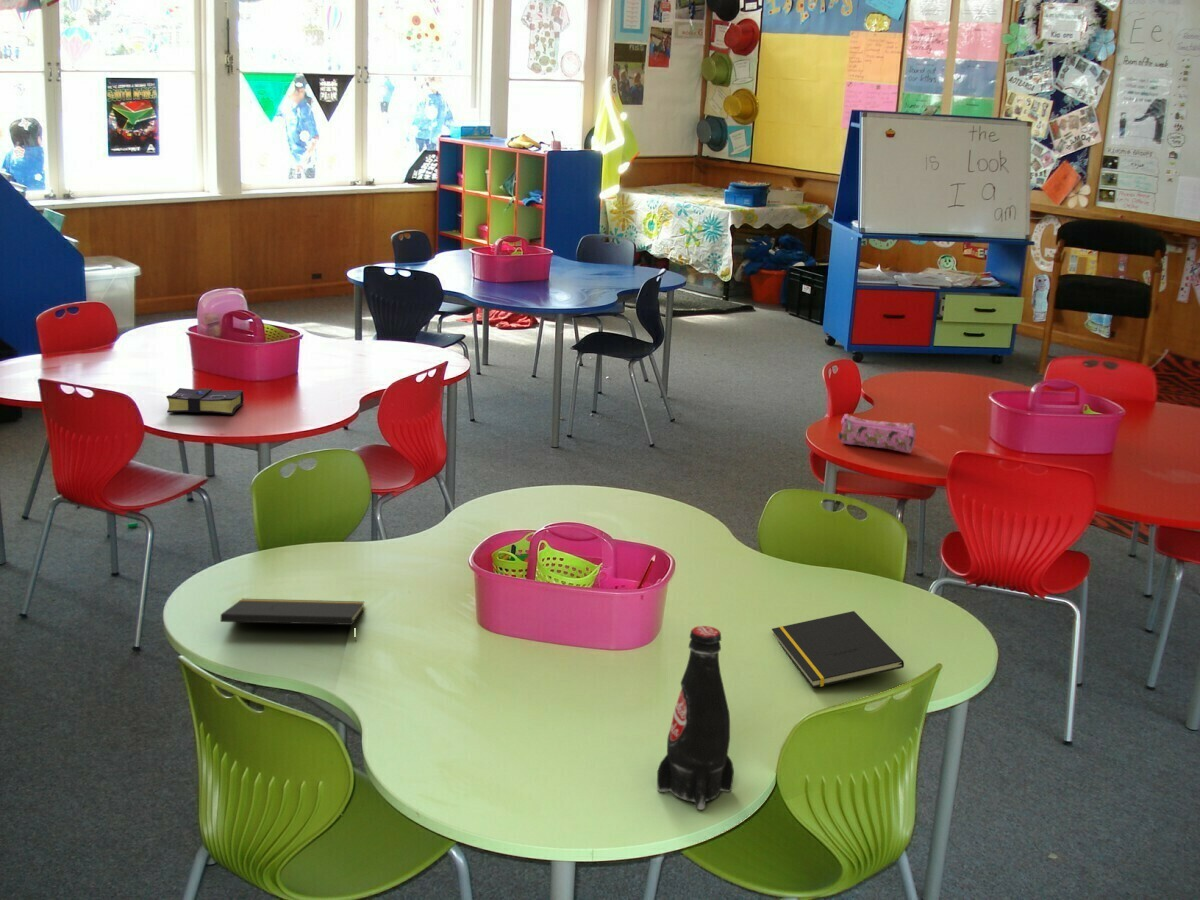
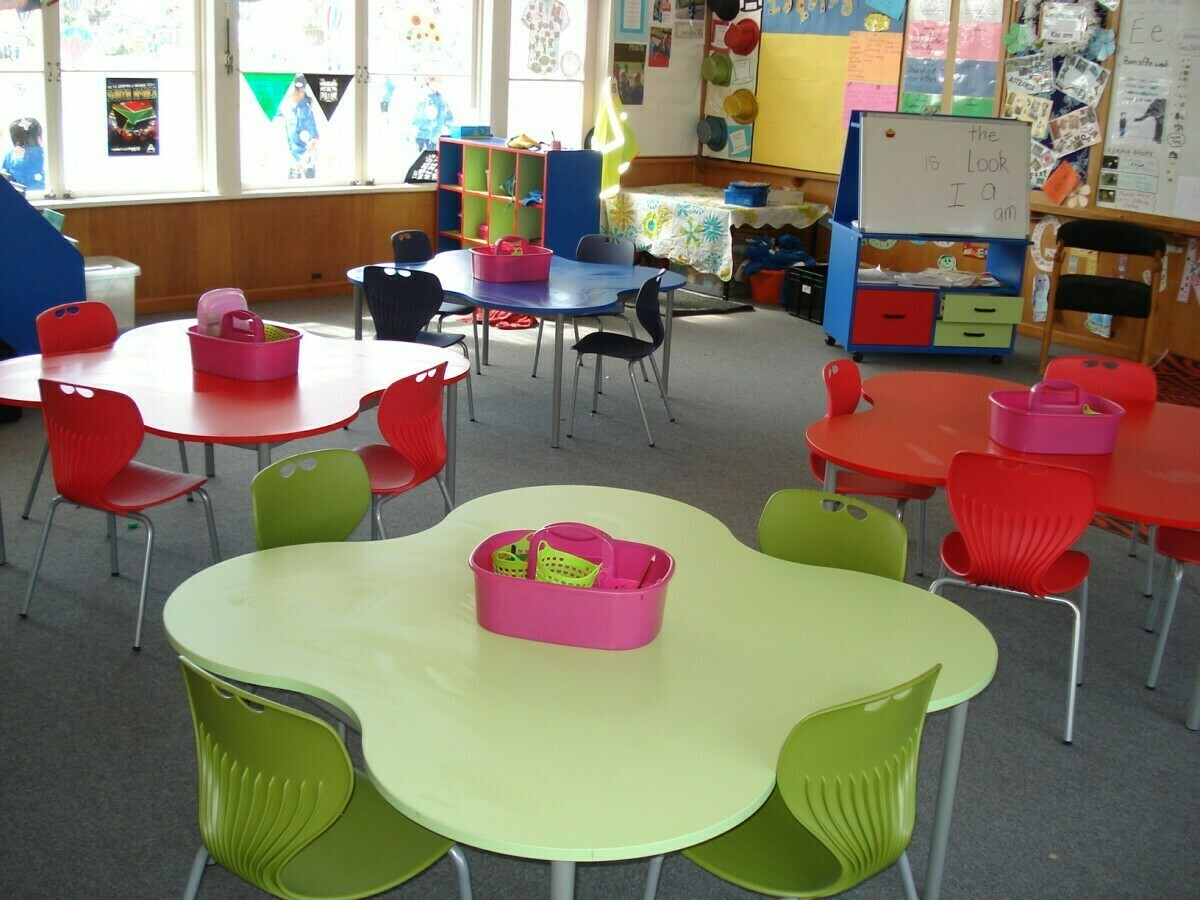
- book (206, 399)
- notepad (295, 611)
- pencil case (878, 433)
- notepad (834, 647)
- bottle (700, 711)
